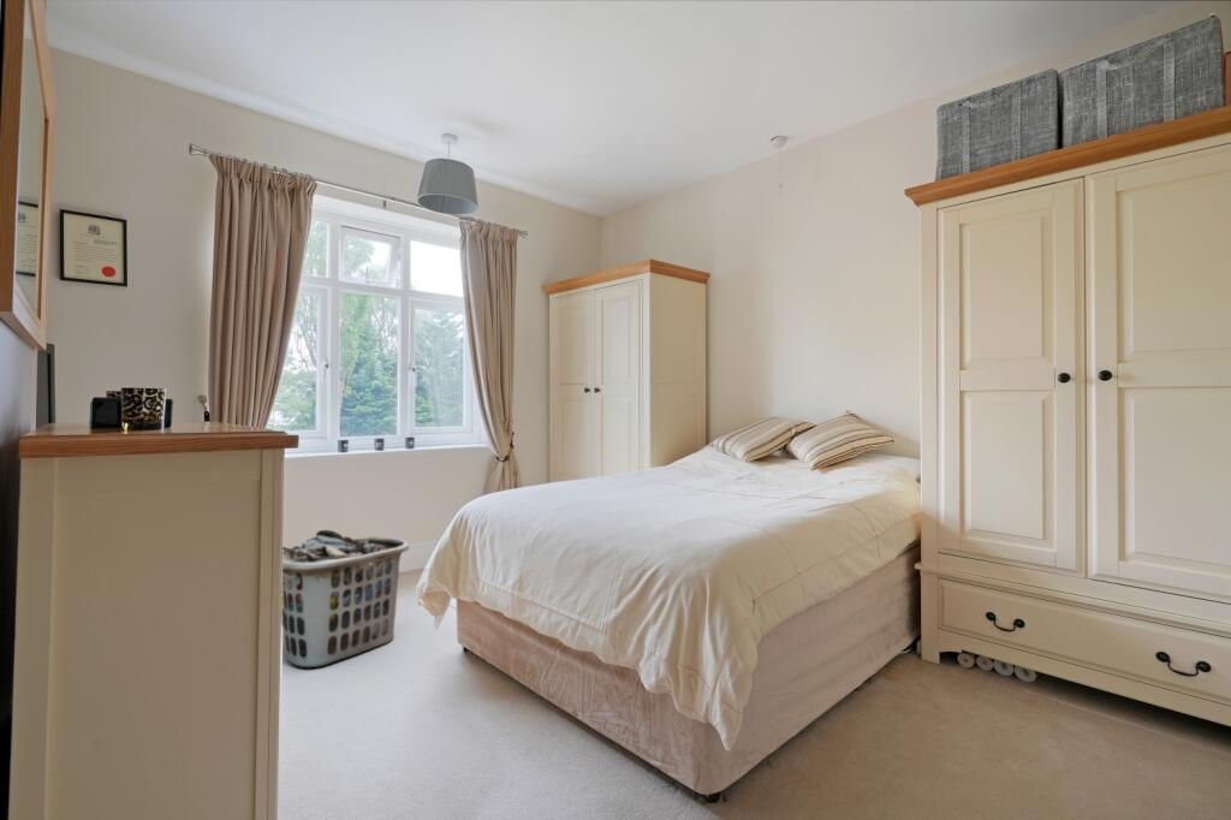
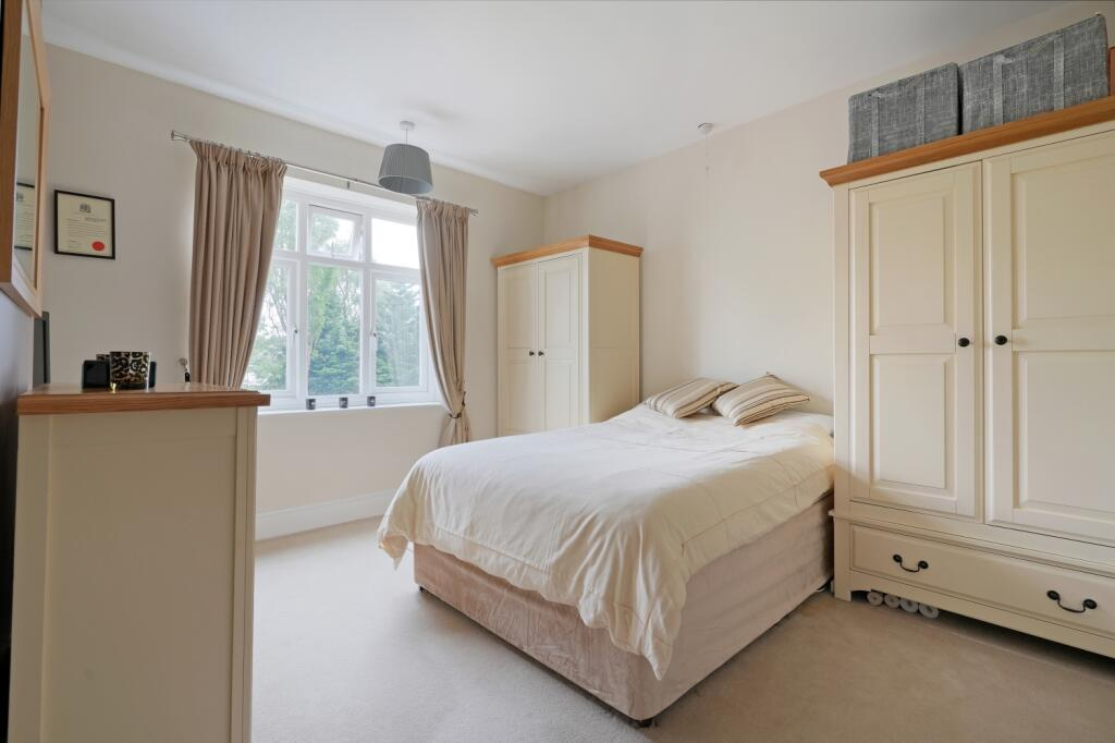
- clothes hamper (343, 588)
